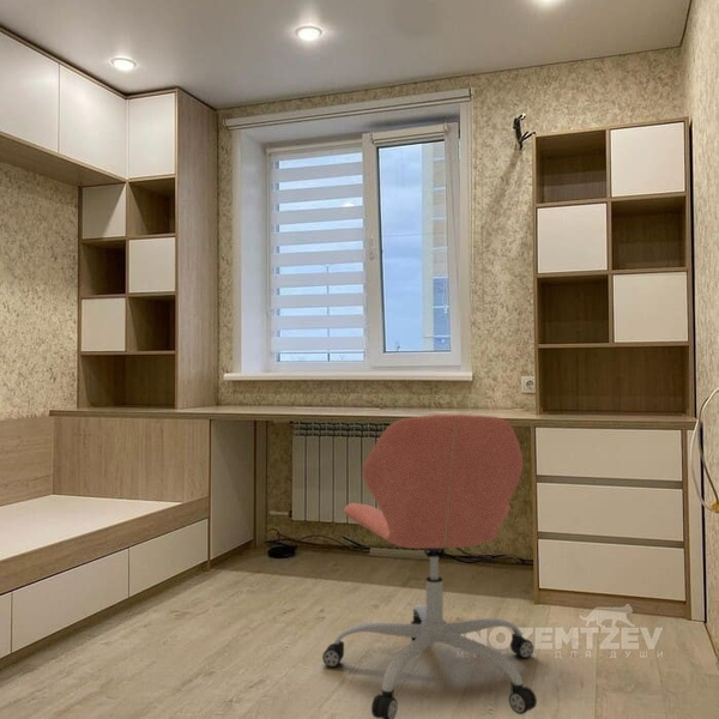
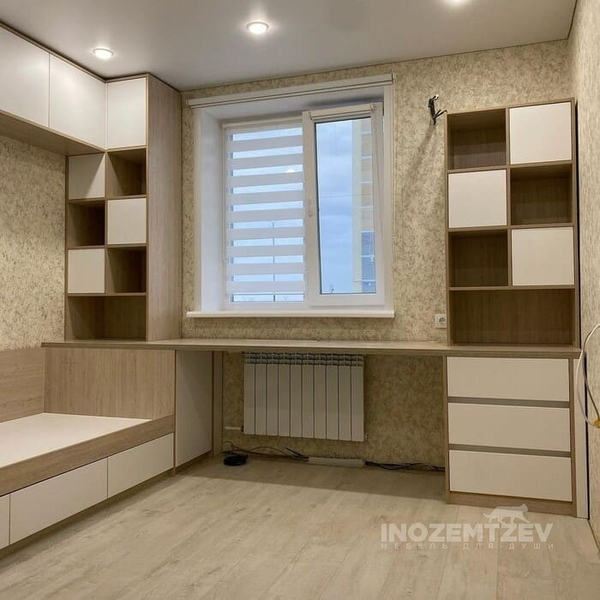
- office chair (433, 539)
